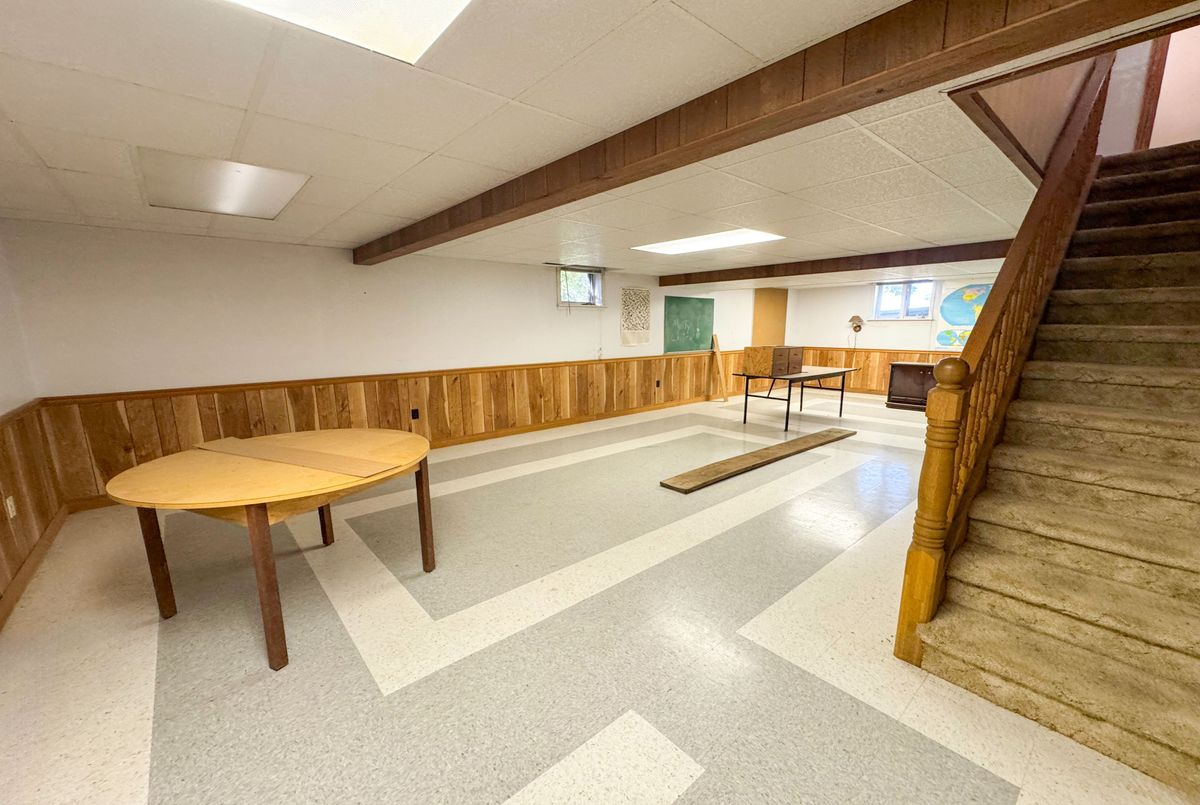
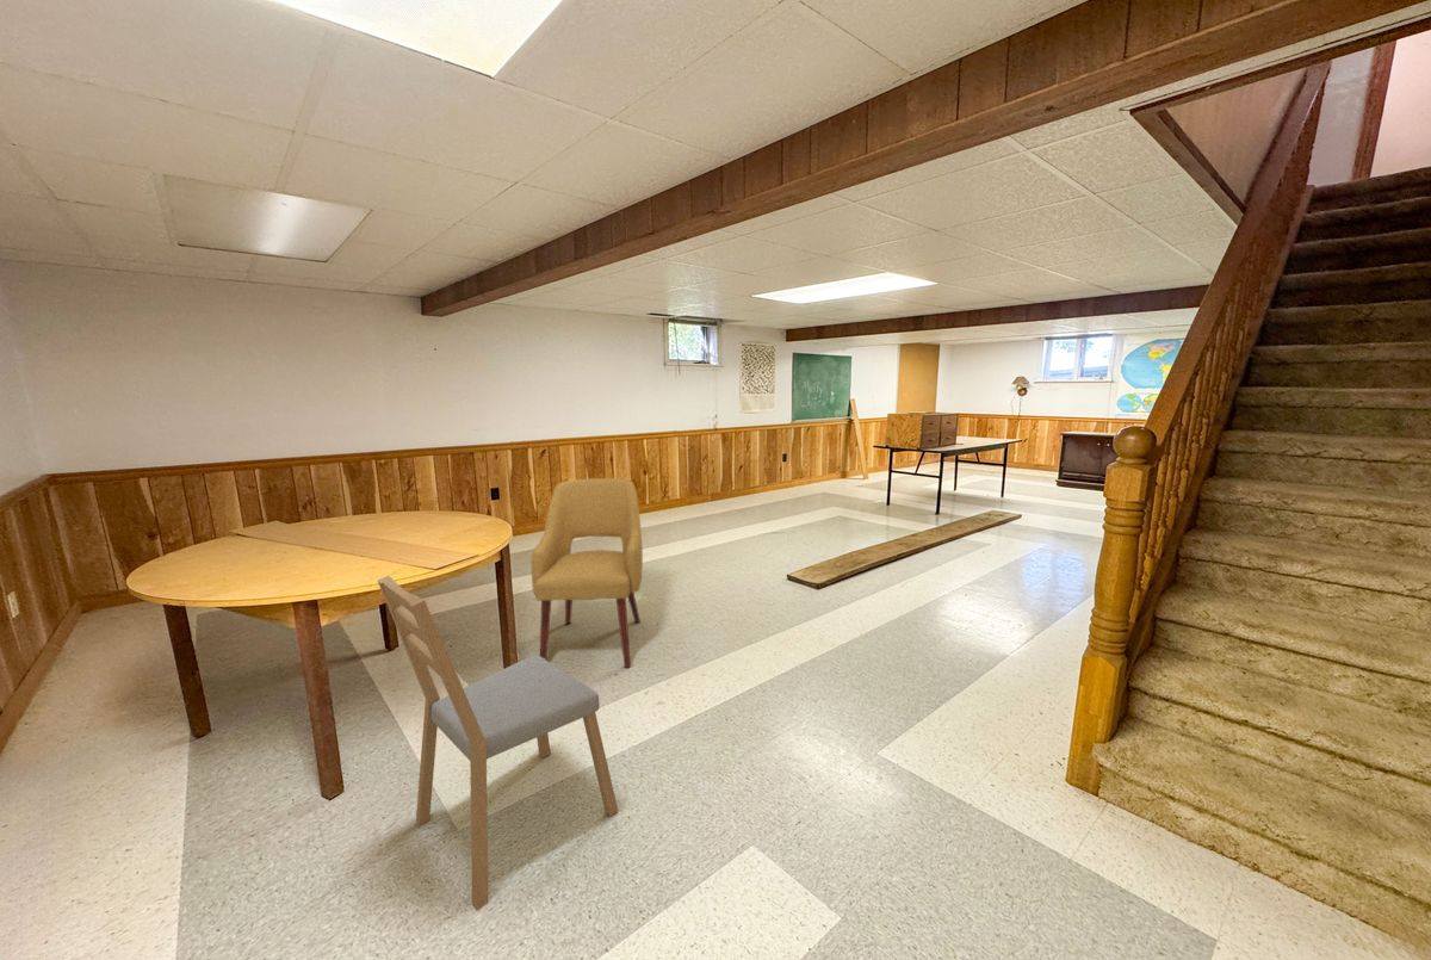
+ chair (591, 565)
+ chair (507, 695)
